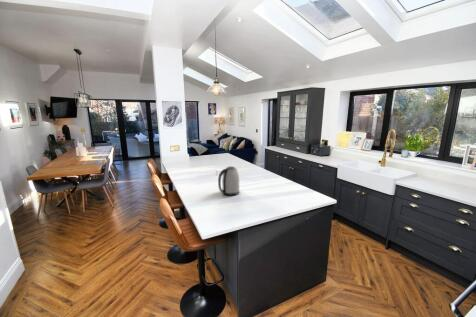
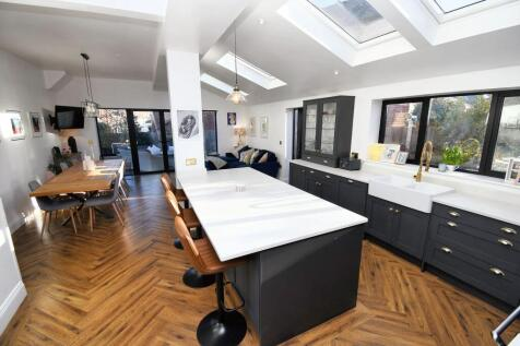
- kettle (228, 180)
